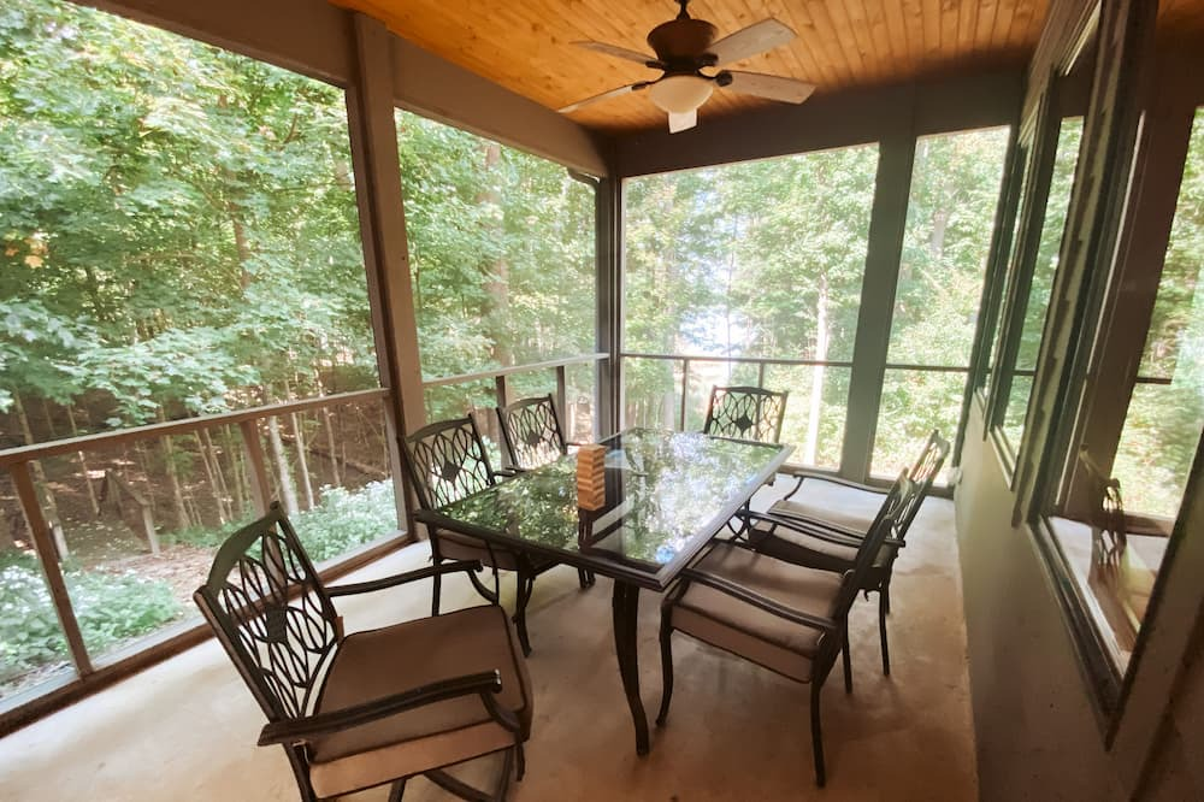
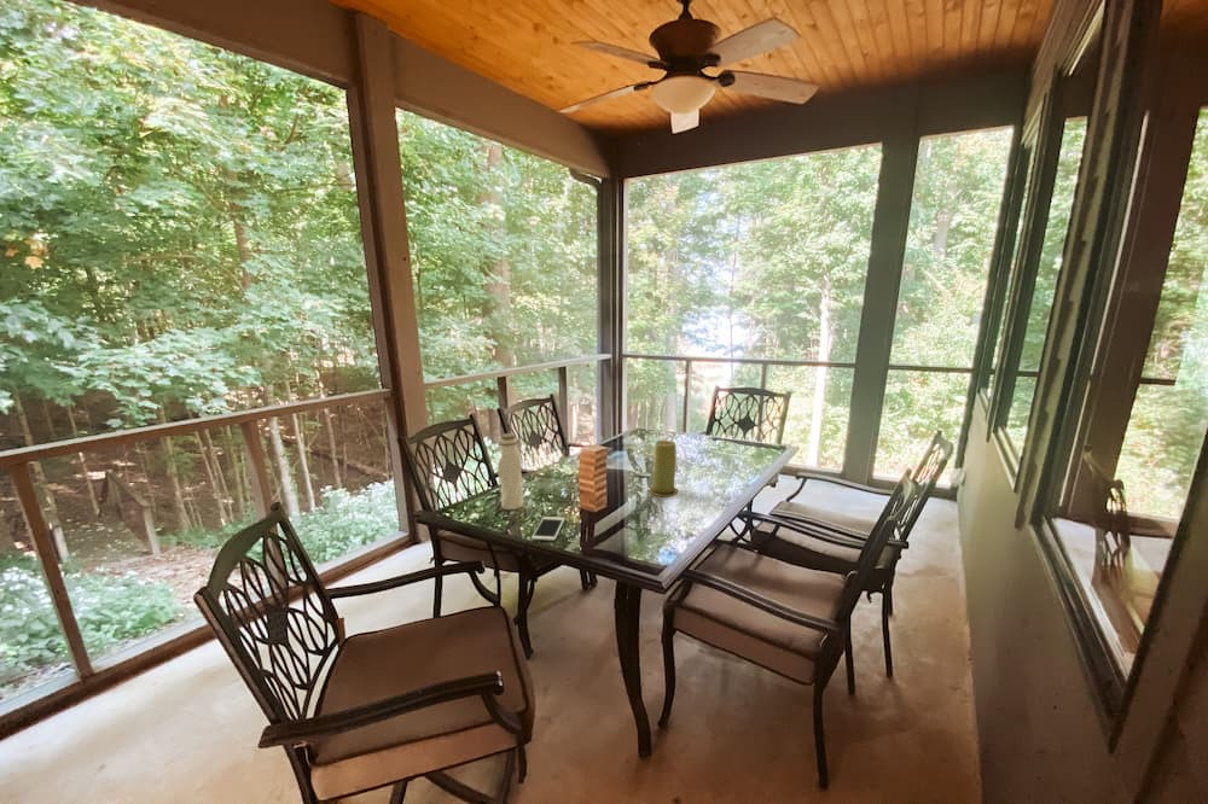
+ candle (663, 466)
+ cell phone (548, 528)
+ water bottle (510, 470)
